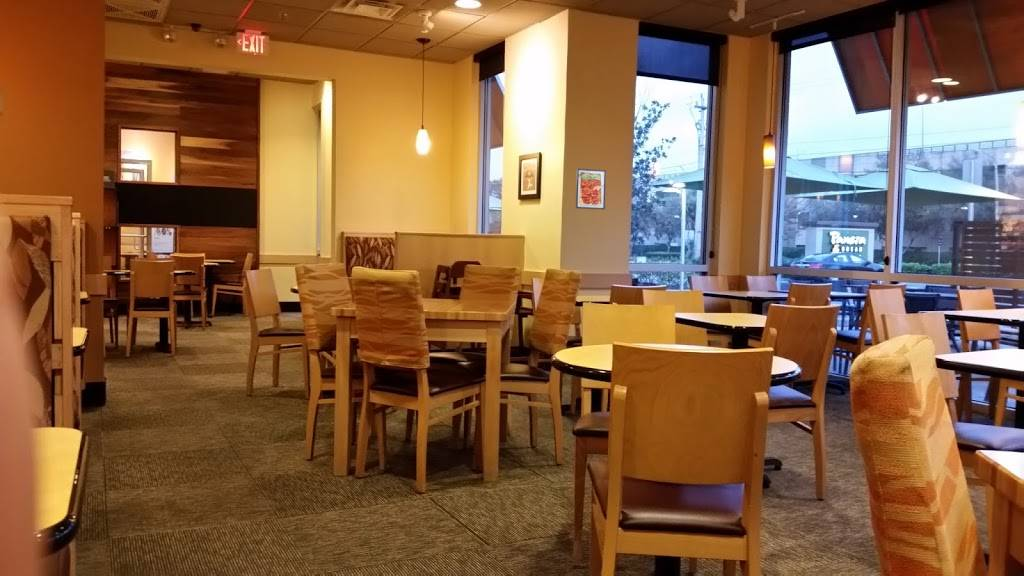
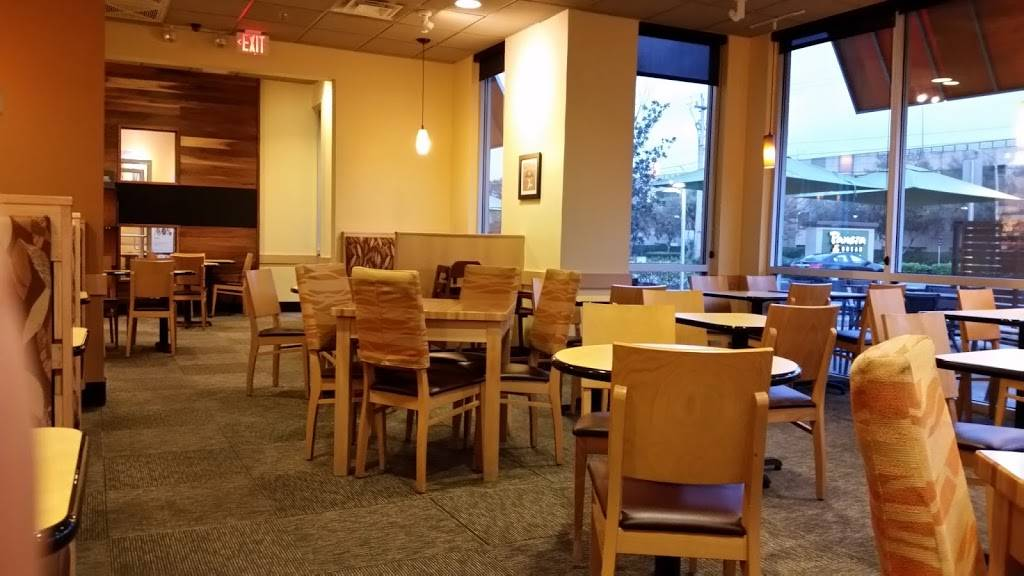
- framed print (591, 189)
